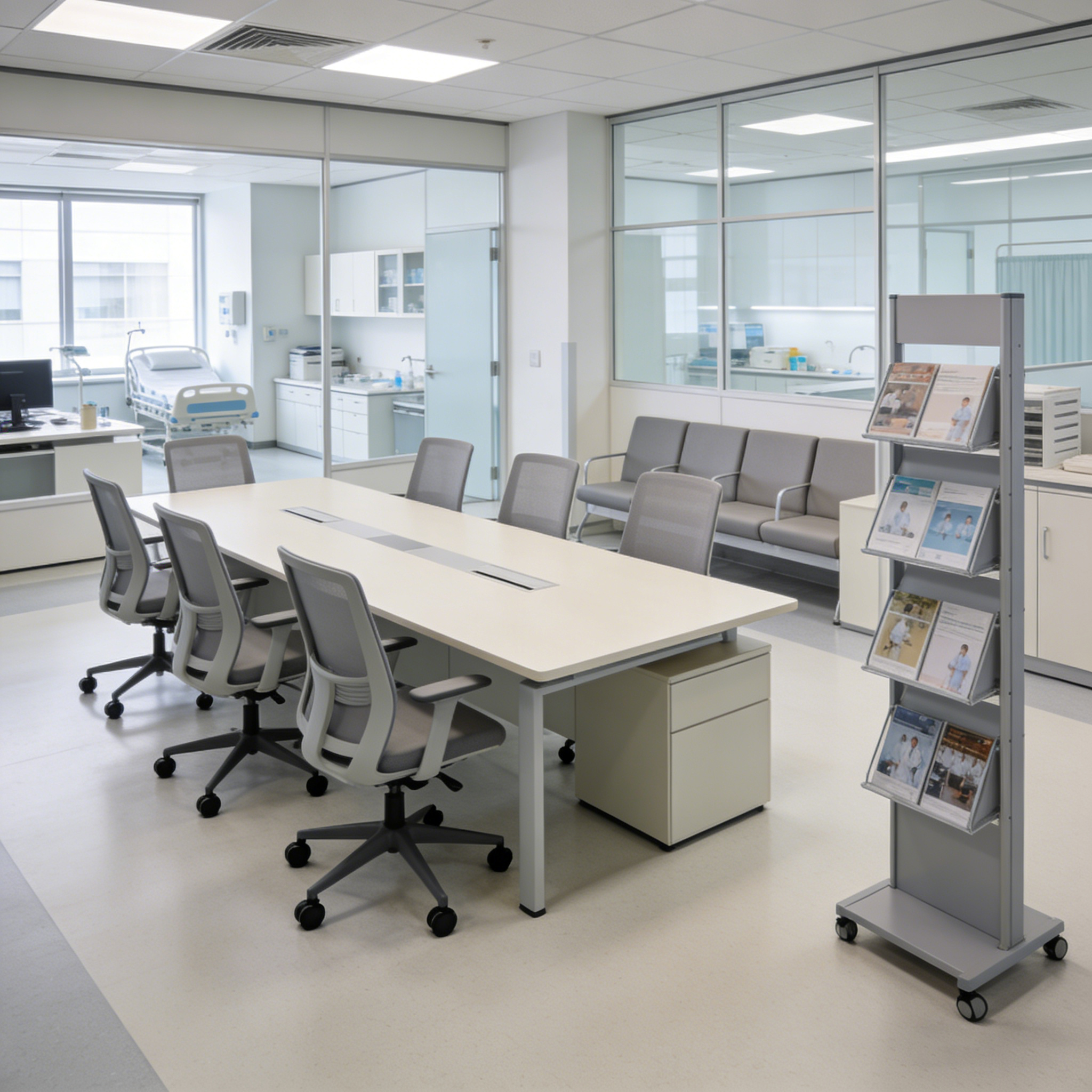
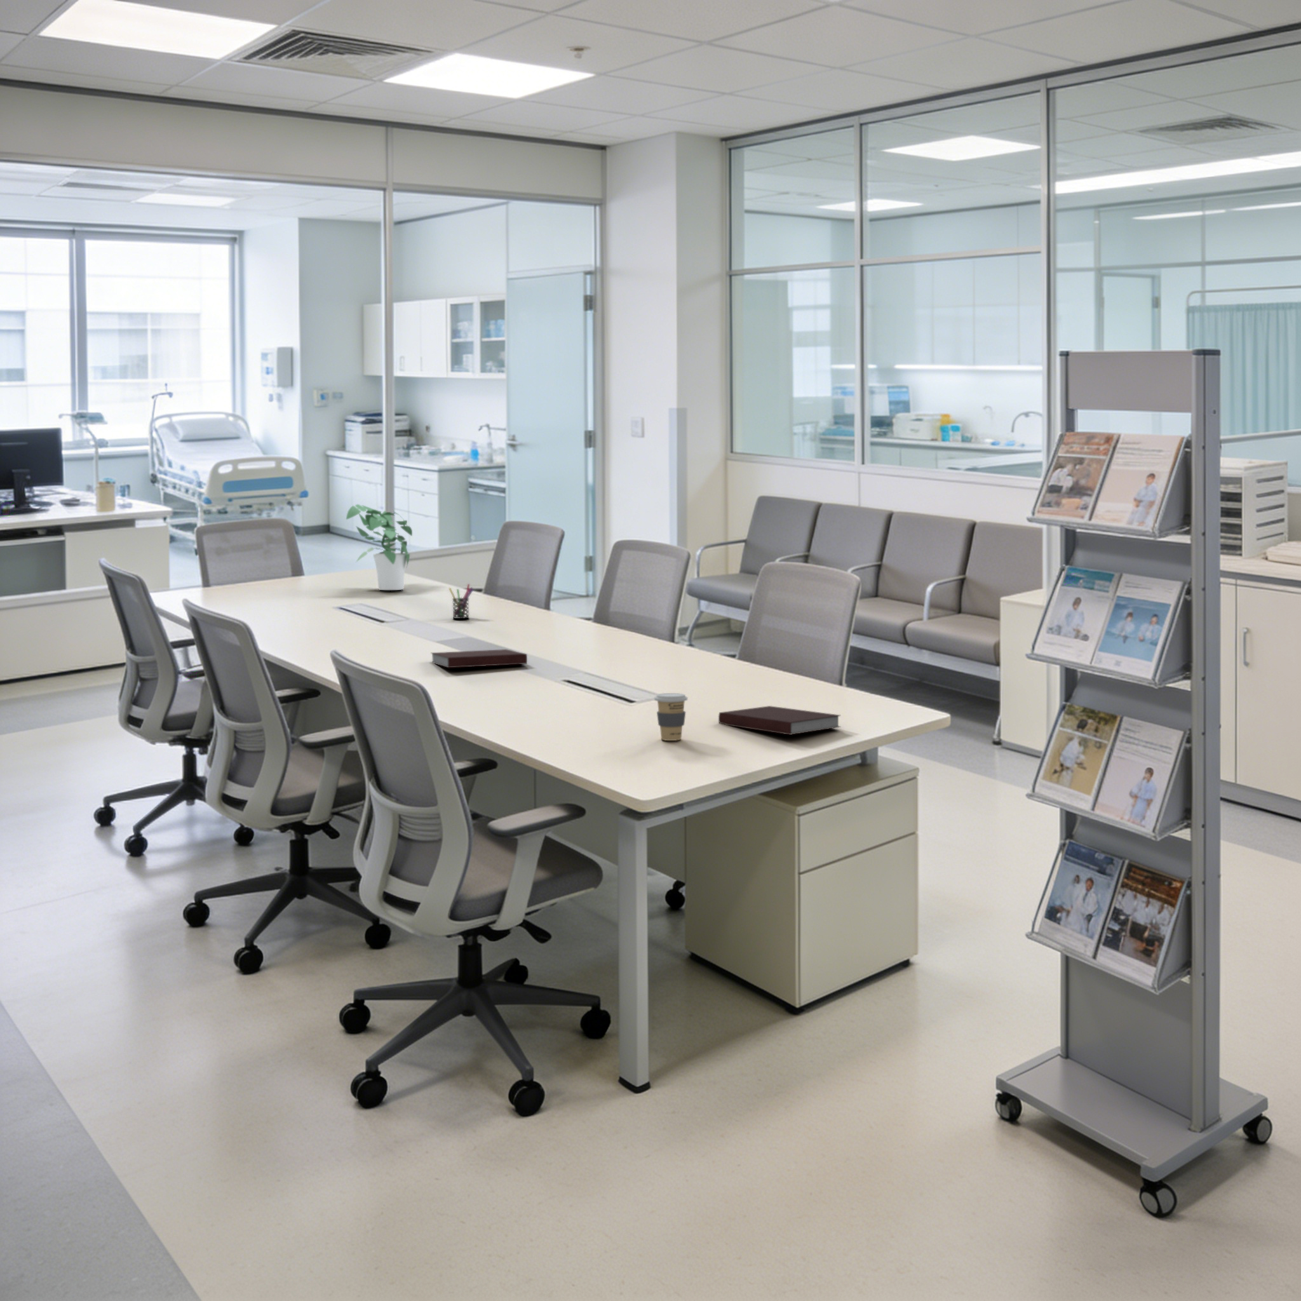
+ coffee cup (671, 716)
+ pen holder (461, 600)
+ notebook (779, 720)
+ potted plant (382, 547)
+ notebook (479, 658)
